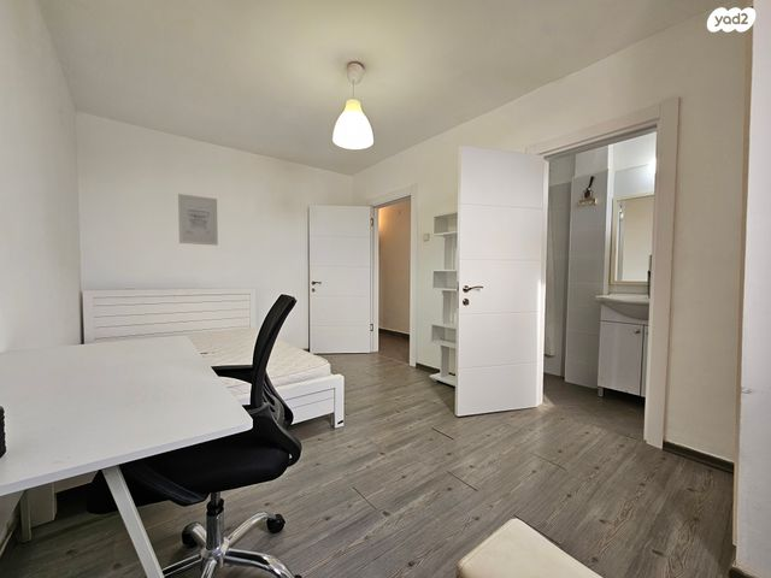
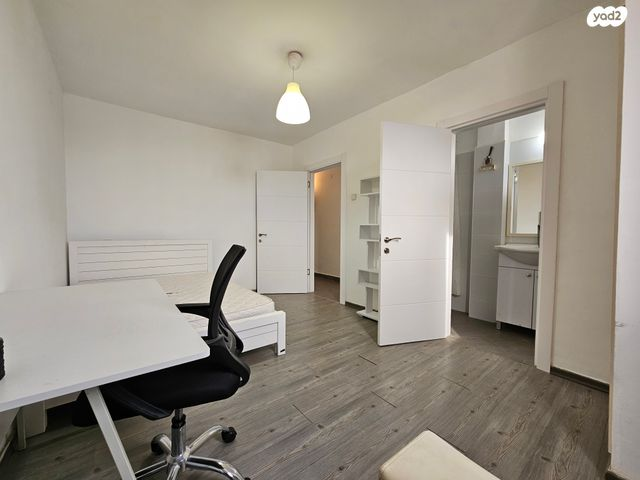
- wall art (198, 220)
